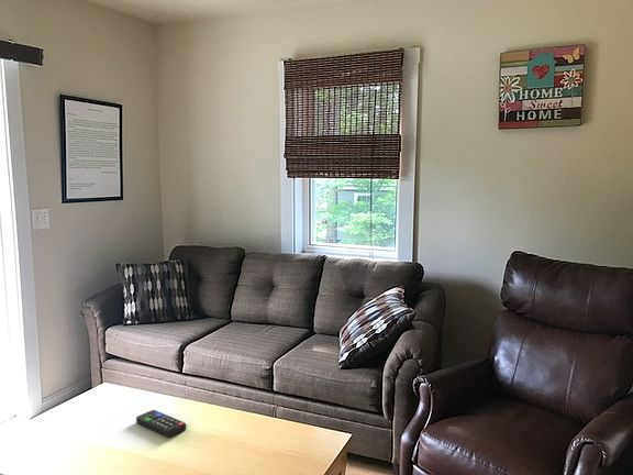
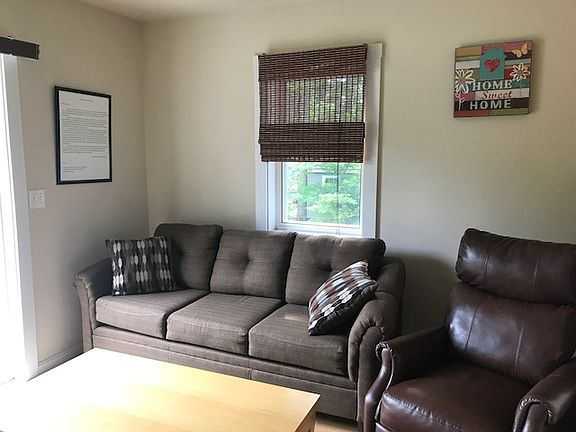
- remote control (160, 422)
